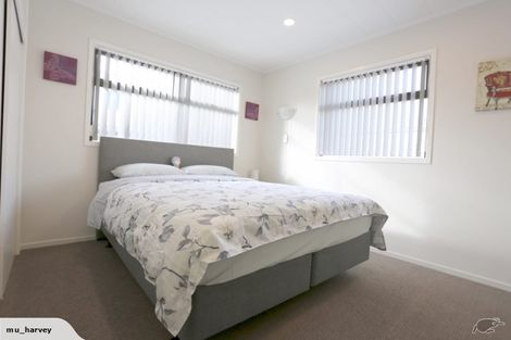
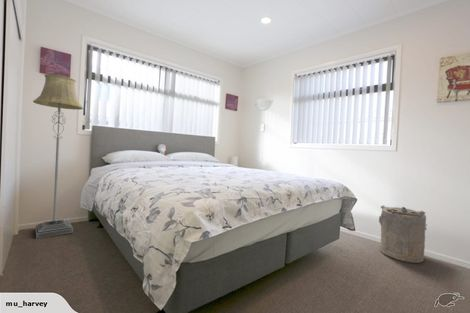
+ floor lamp (57, 155)
+ laundry hamper (400, 230)
